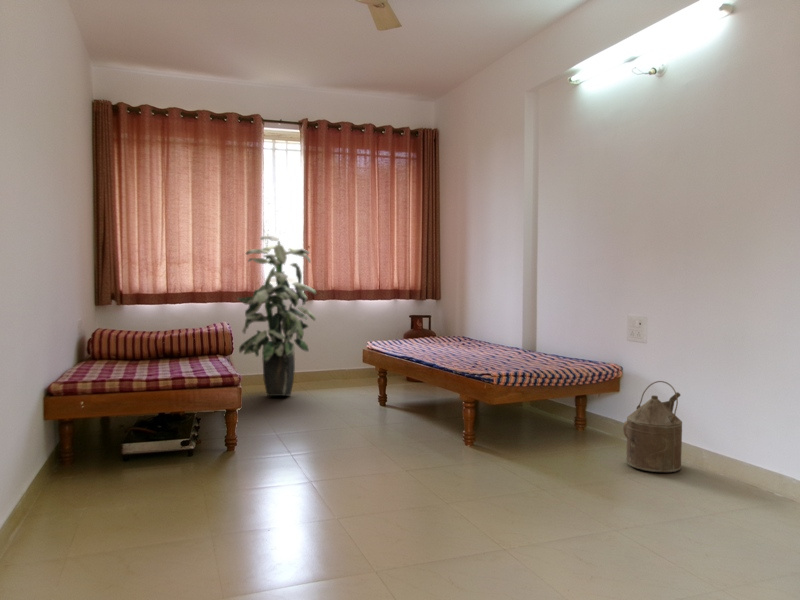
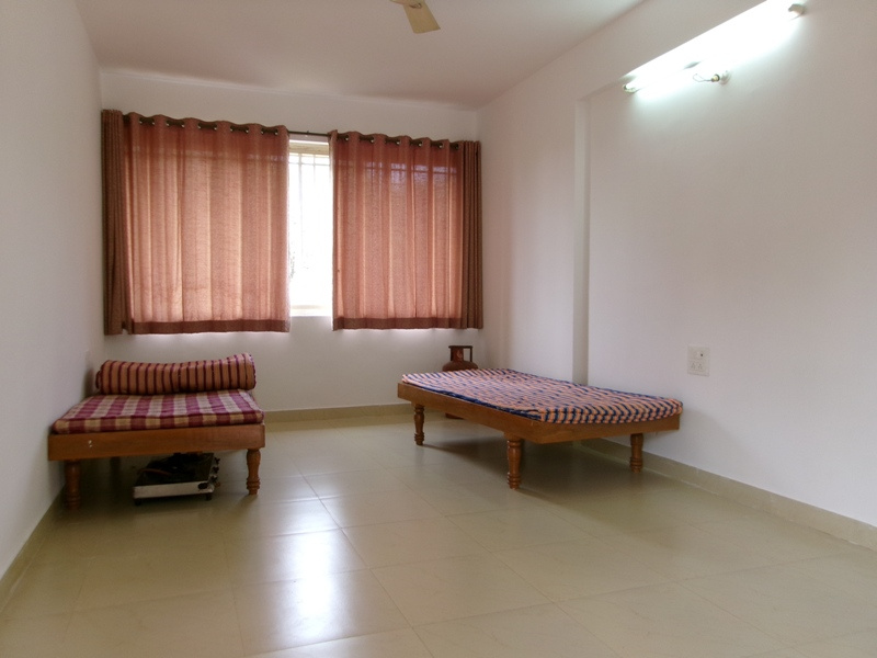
- watering can (652, 423)
- indoor plant (275, 316)
